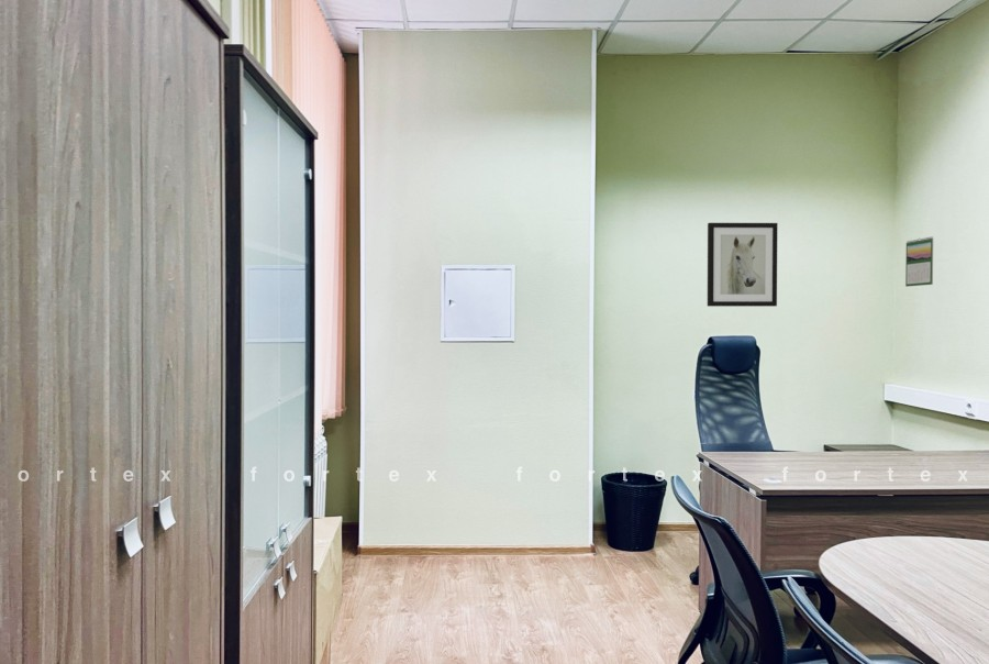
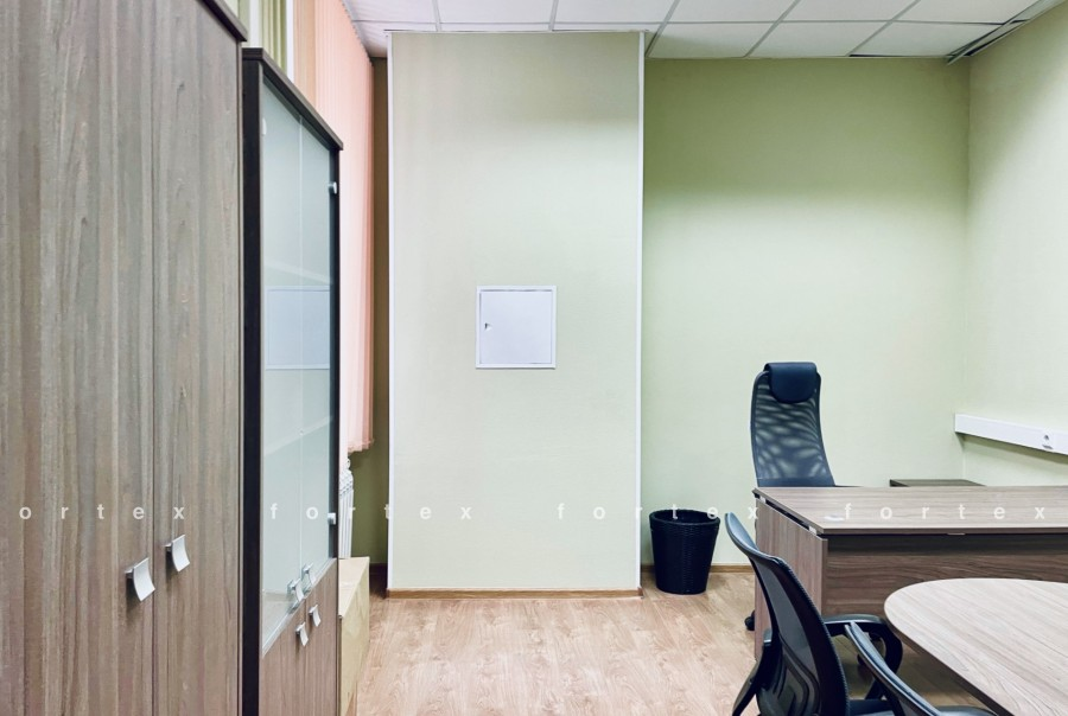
- calendar (919, 262)
- wall art (742, 264)
